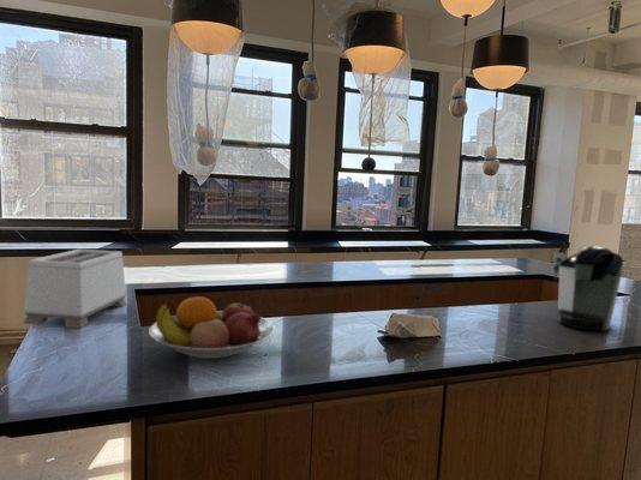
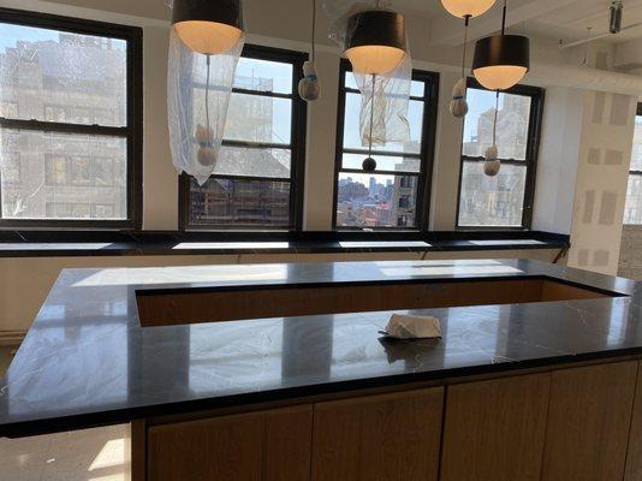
- toaster (82, 283)
- coffee maker (575, 282)
- fruit bowl (214, 323)
